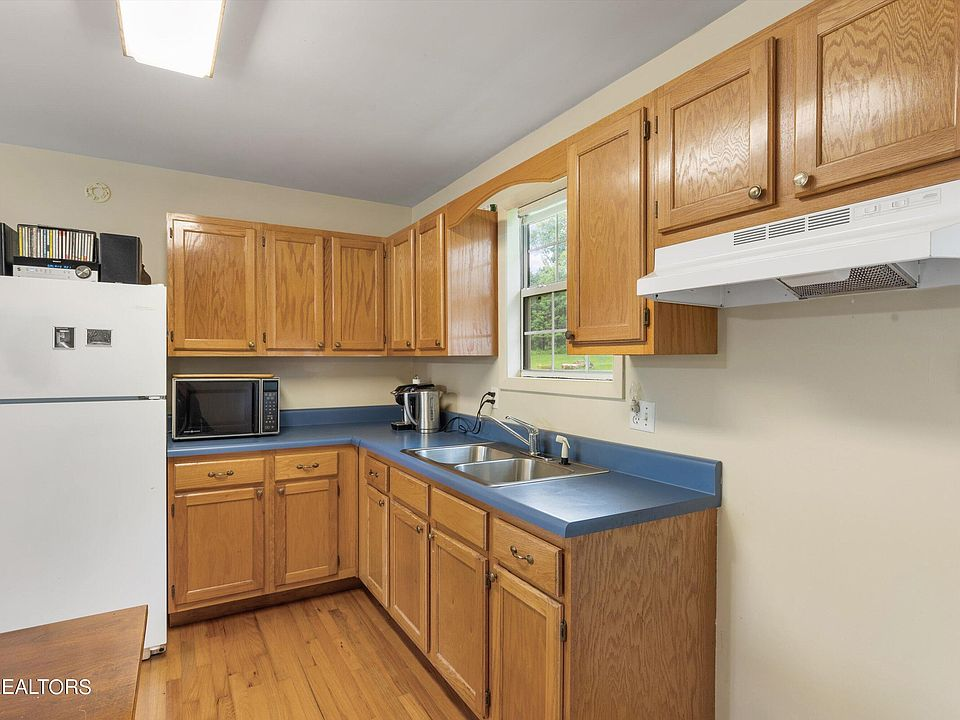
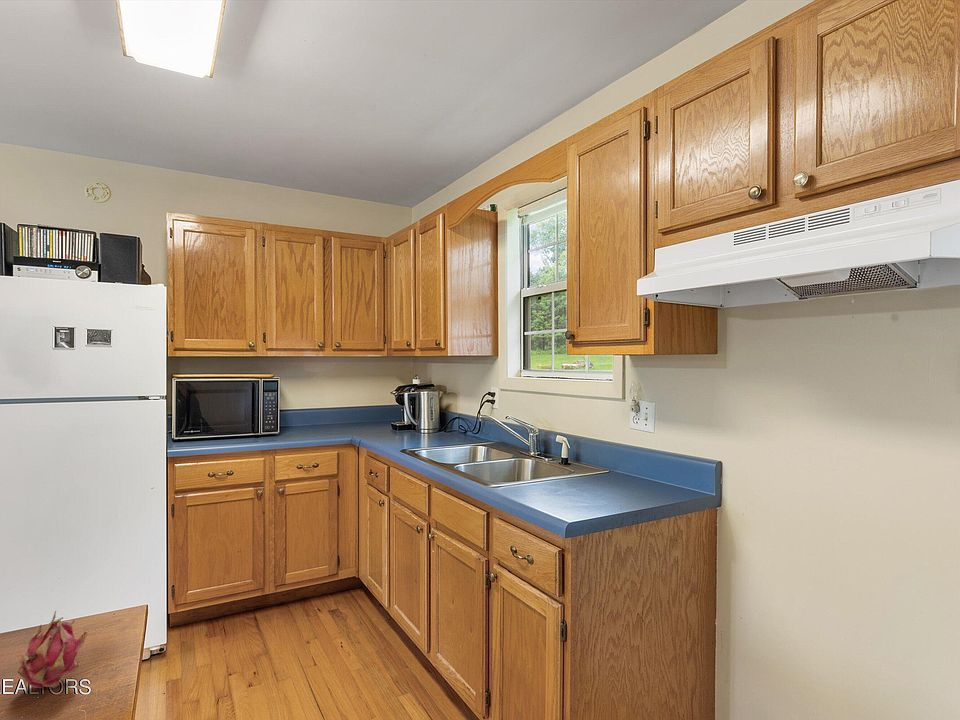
+ fruit (51, 647)
